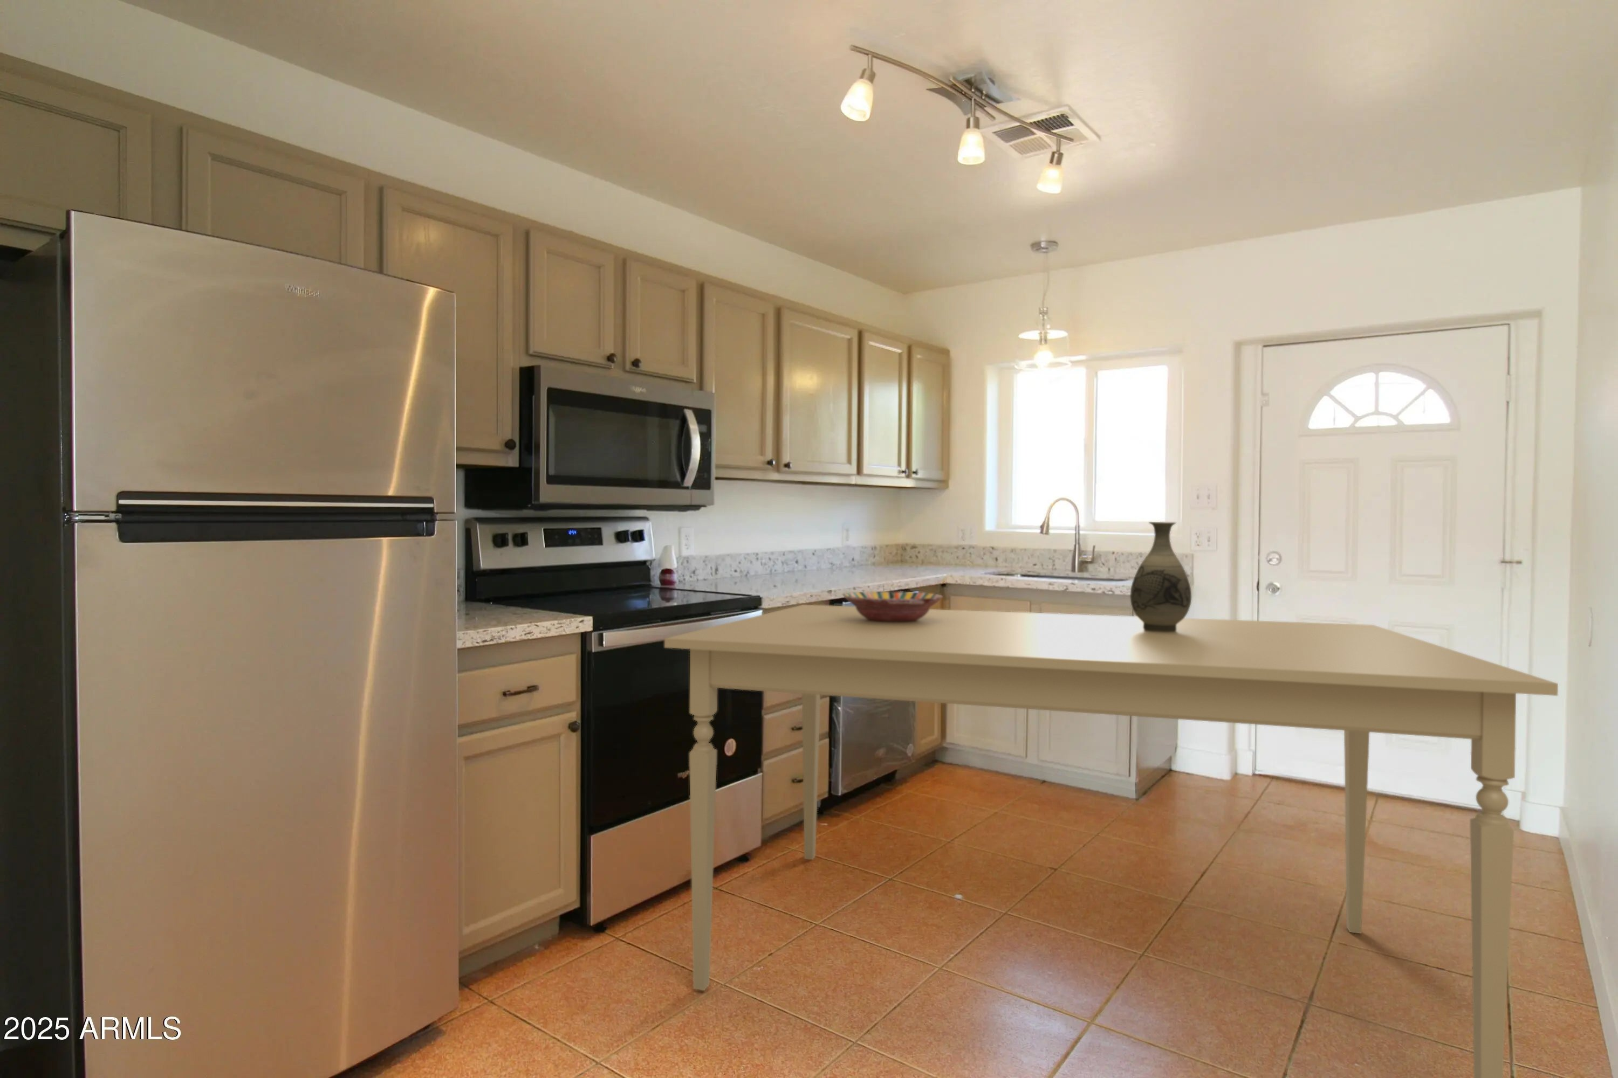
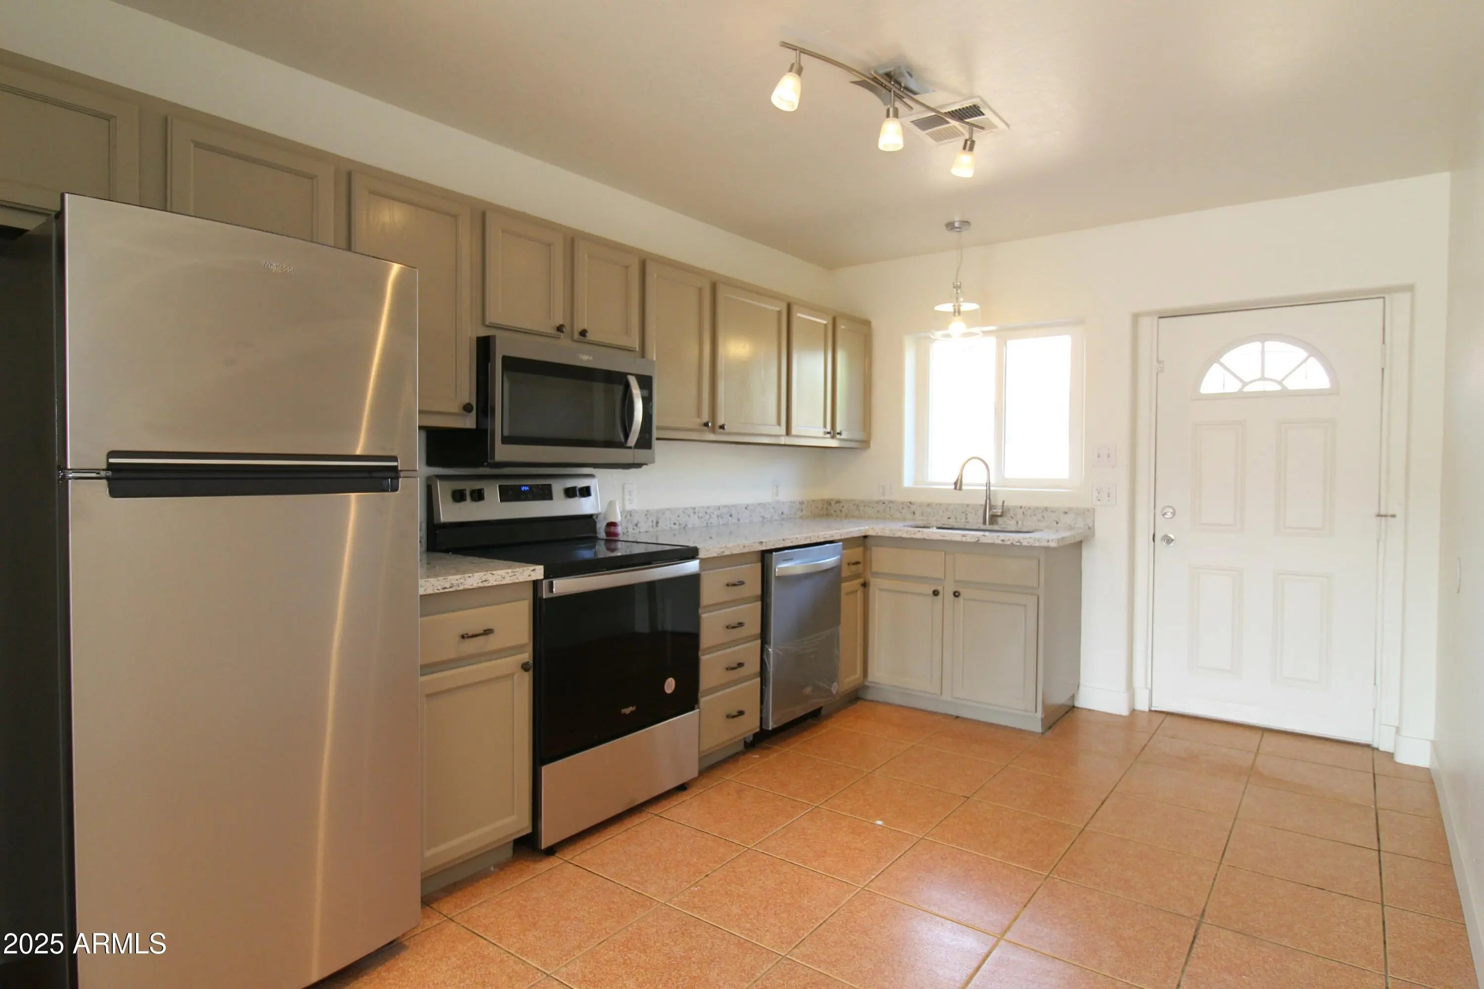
- serving bowl (892, 606)
- dining table (1059, 711)
- vase (1161, 575)
